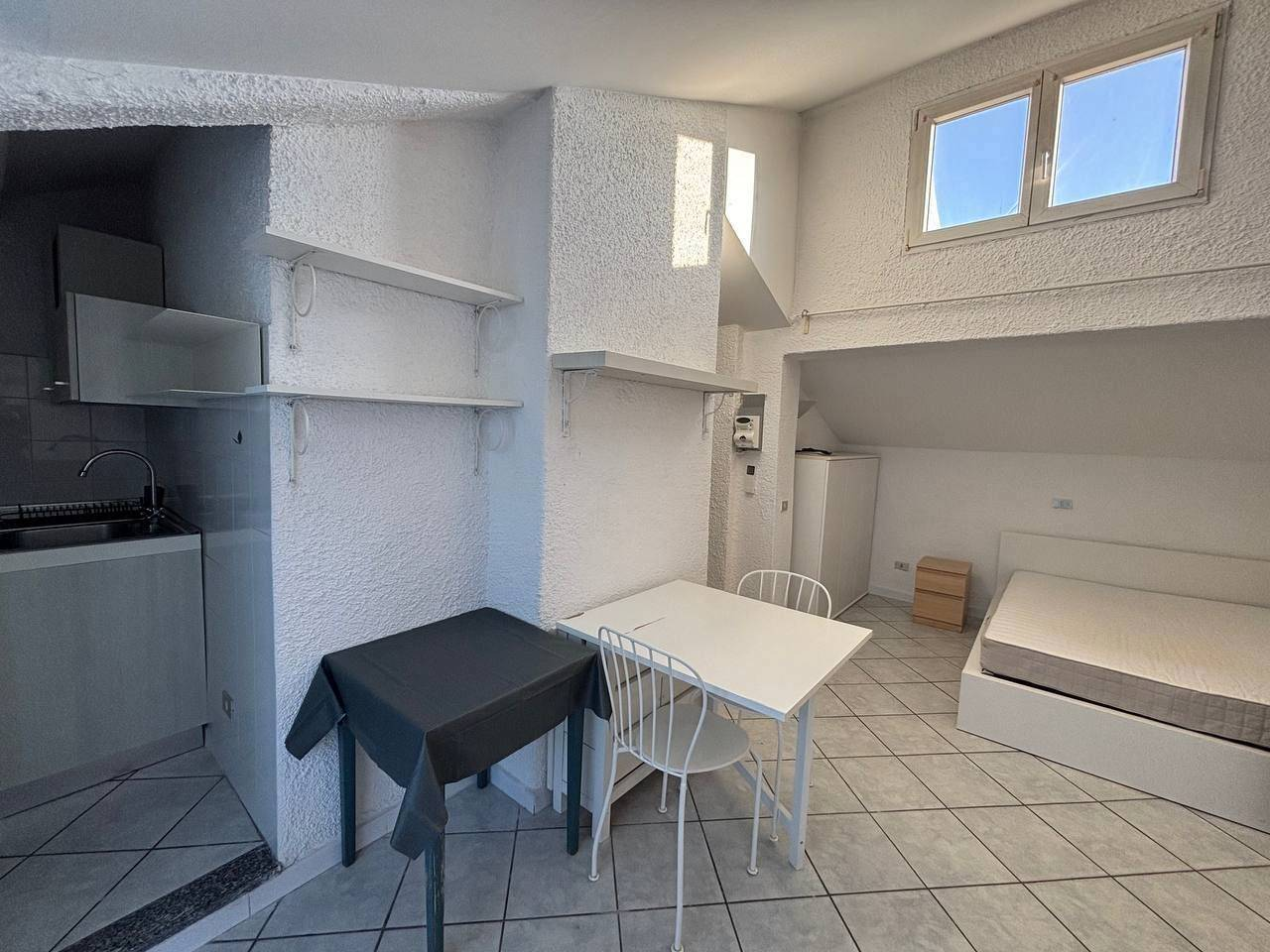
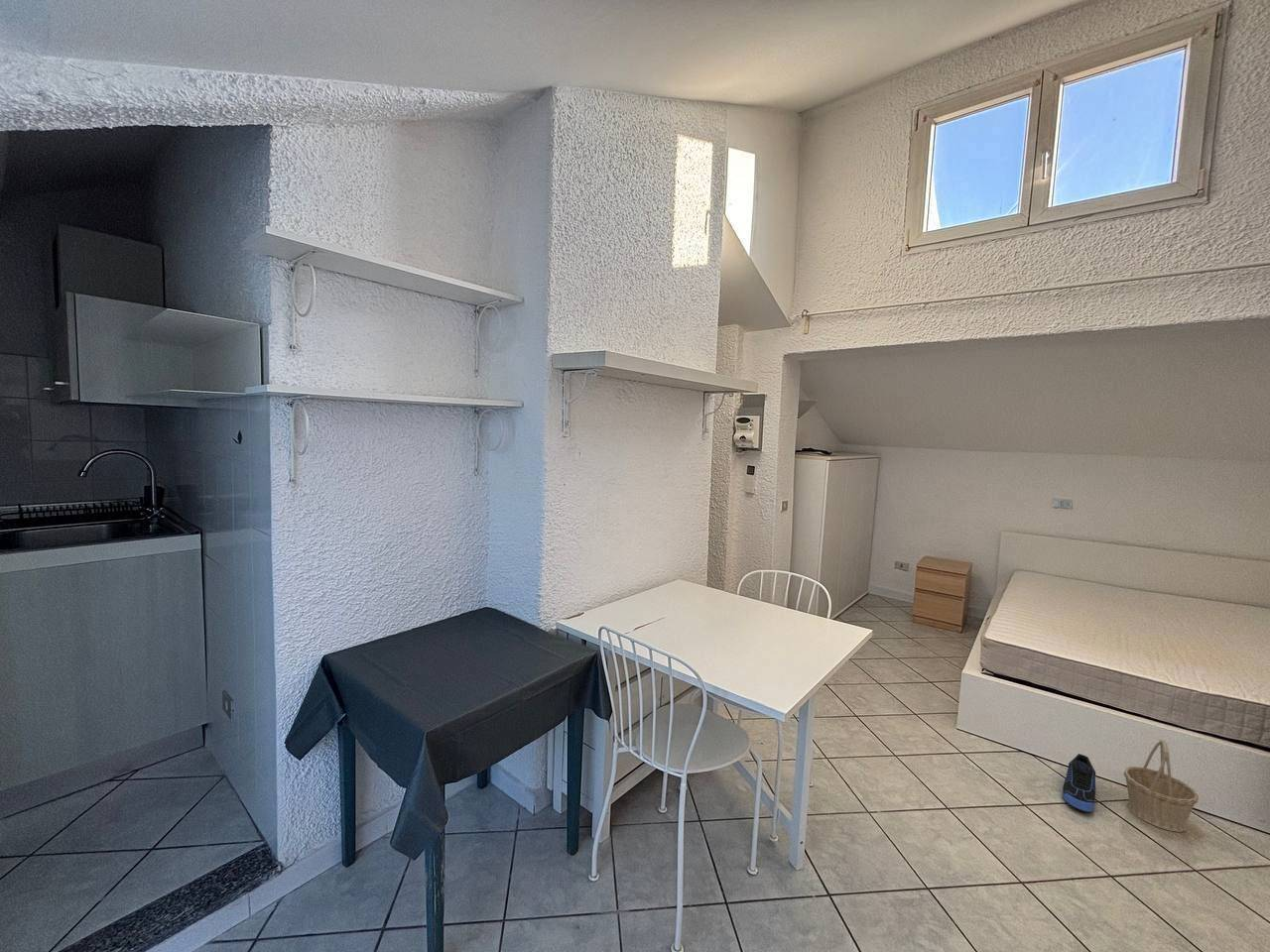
+ sneaker (1079, 779)
+ basket (1160, 778)
